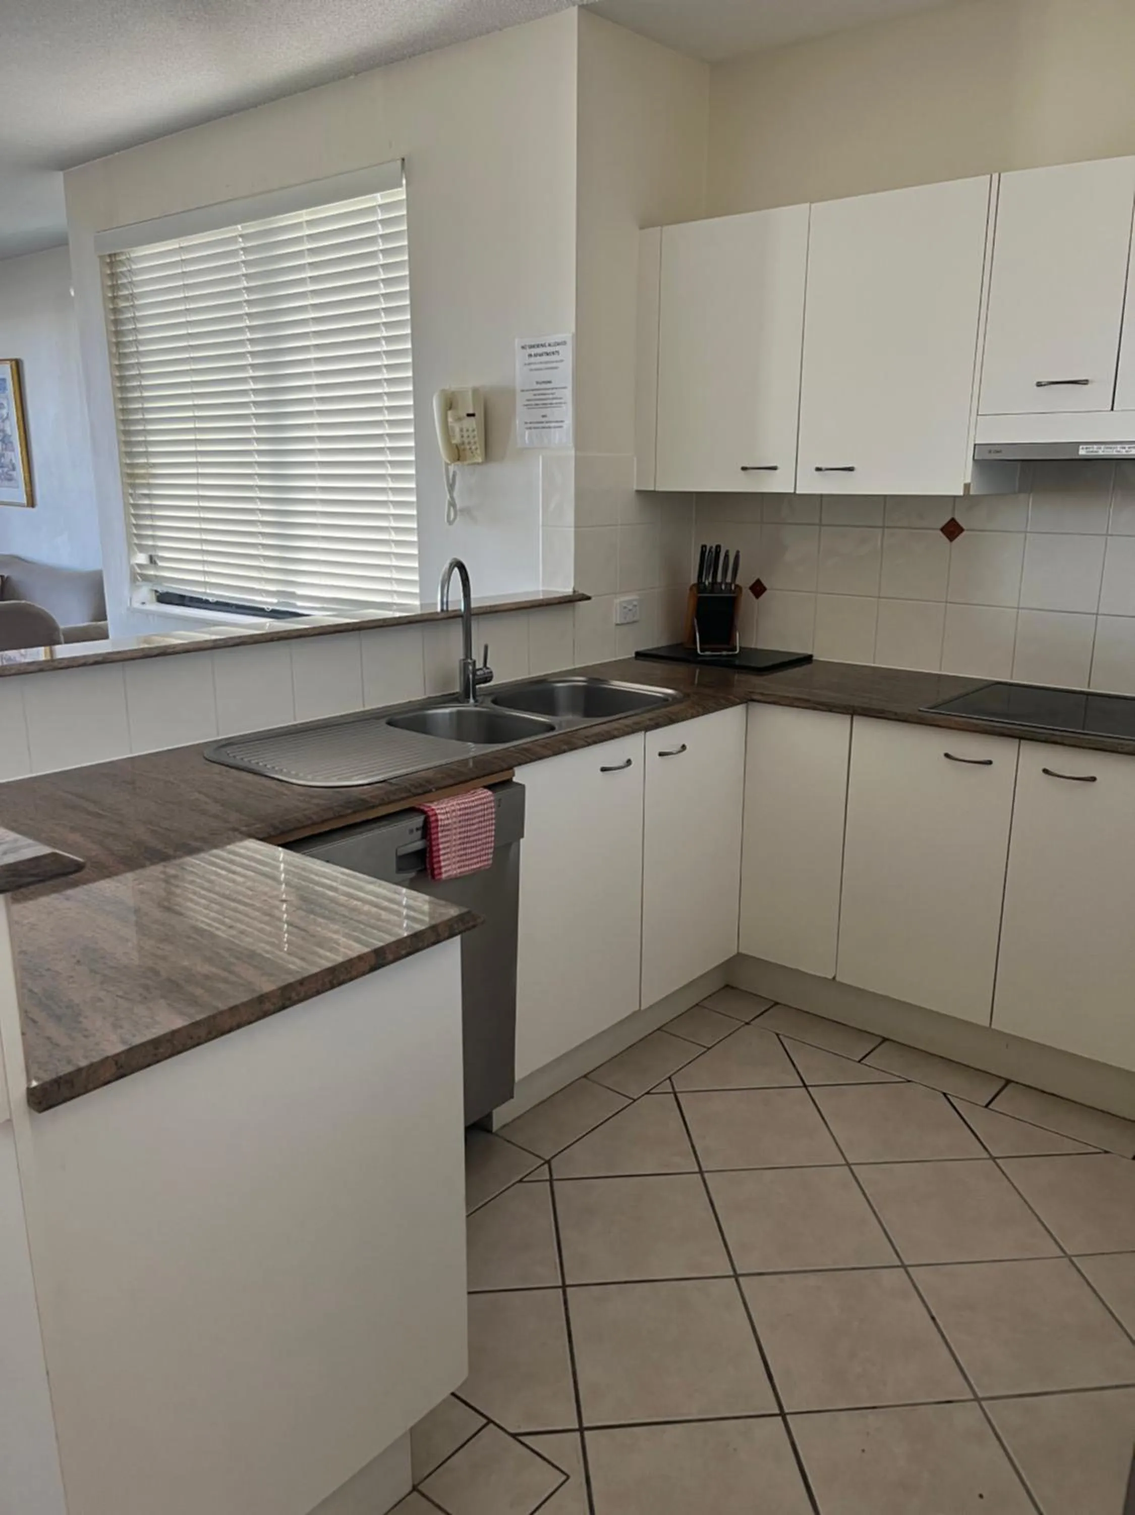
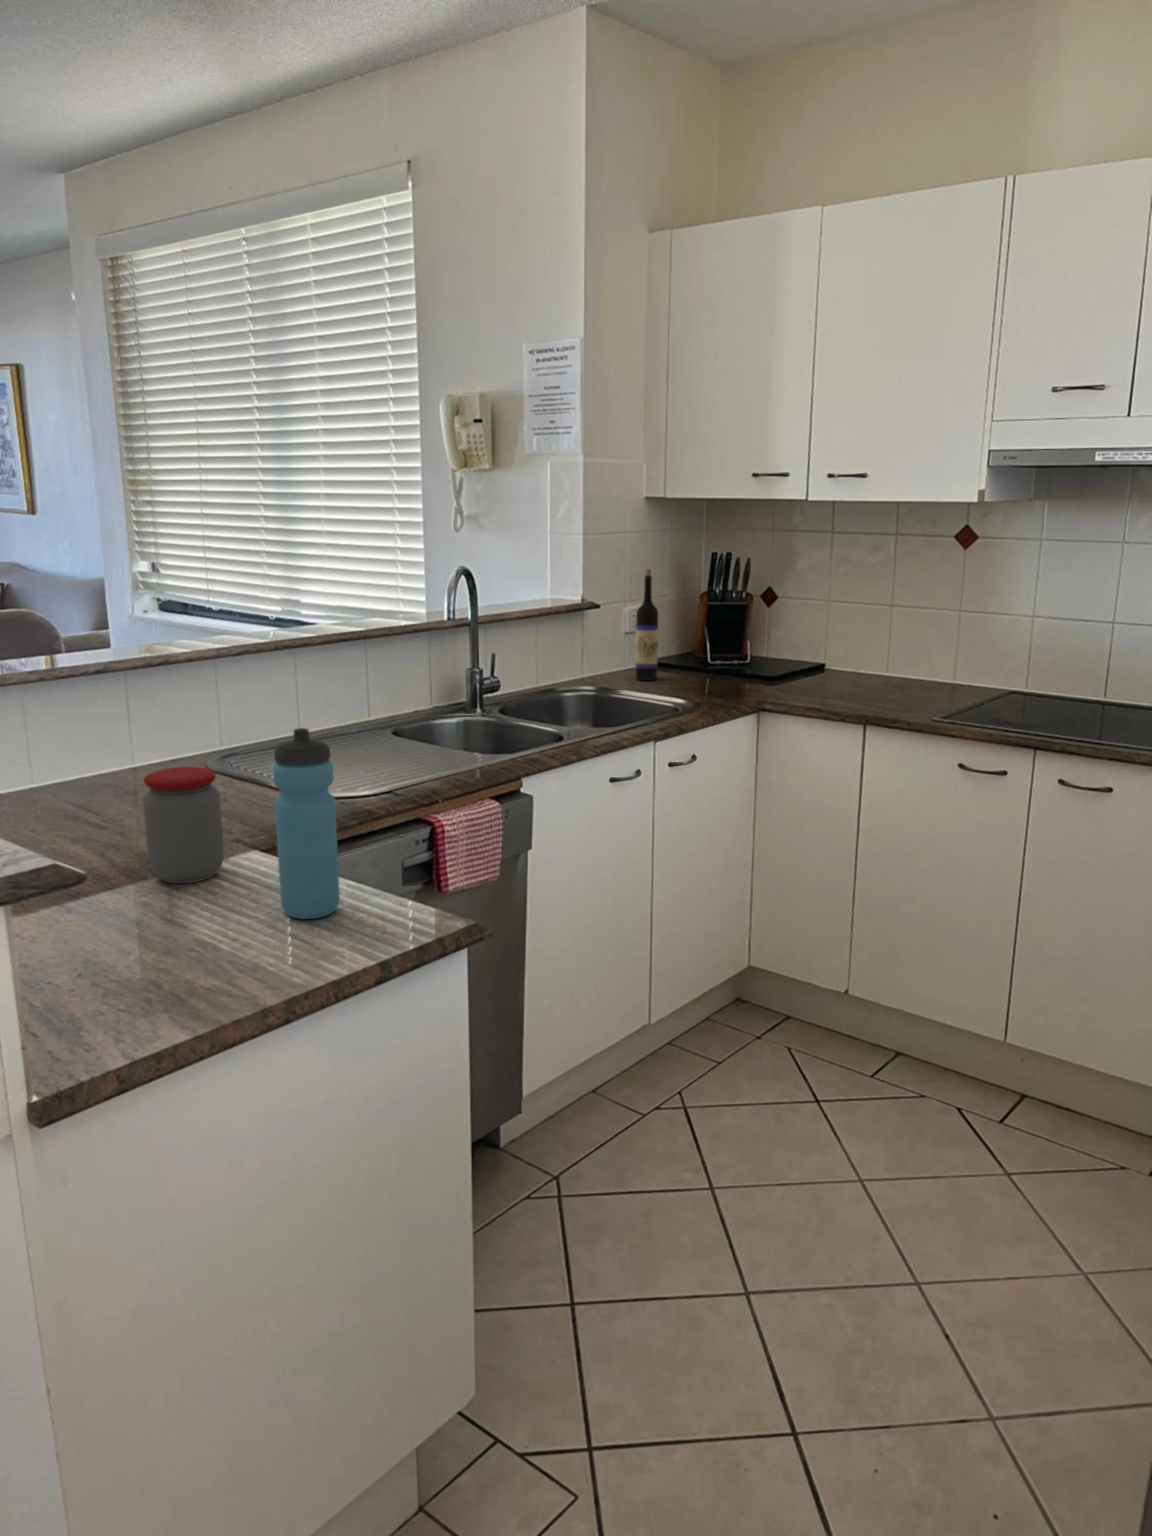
+ jar (184, 824)
+ water bottle (306, 821)
+ wine bottle (647, 624)
